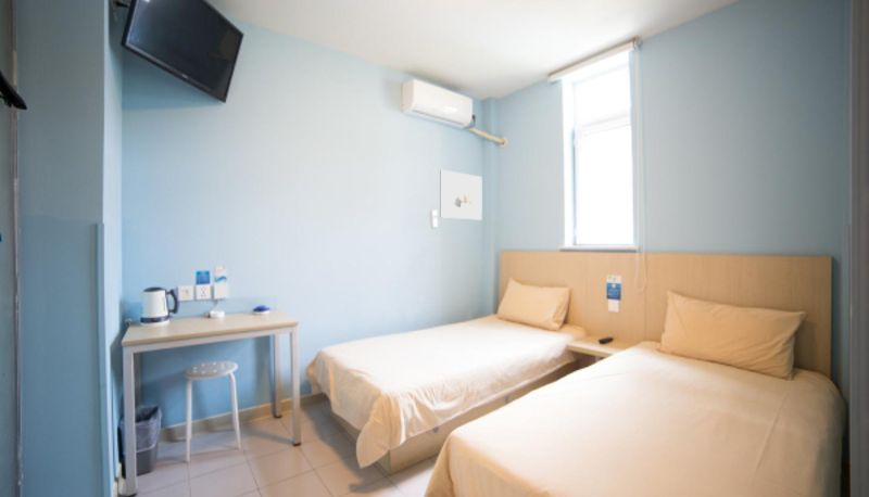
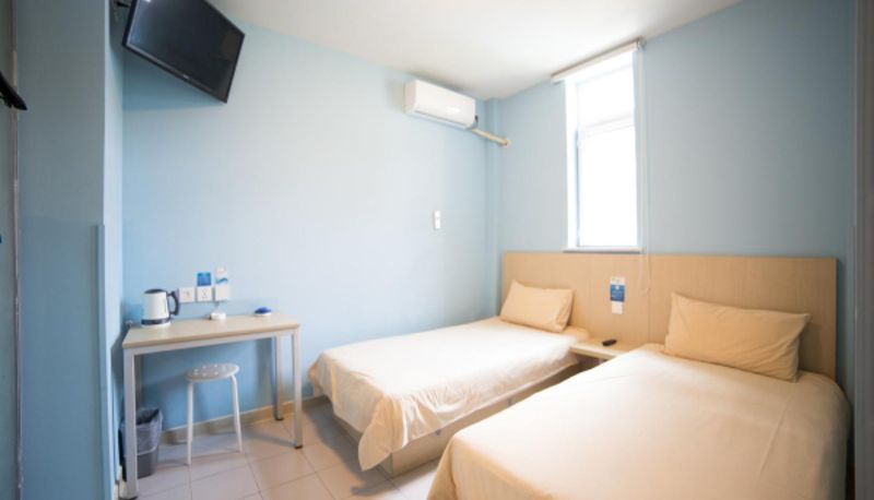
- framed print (462, 195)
